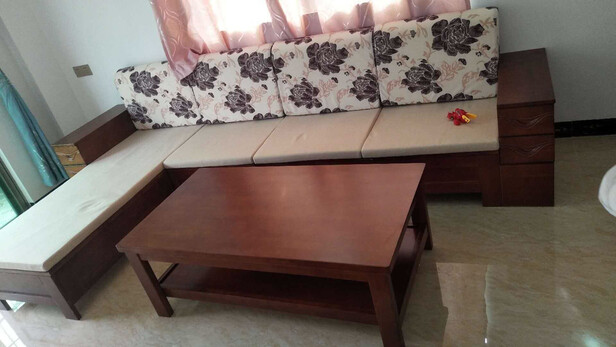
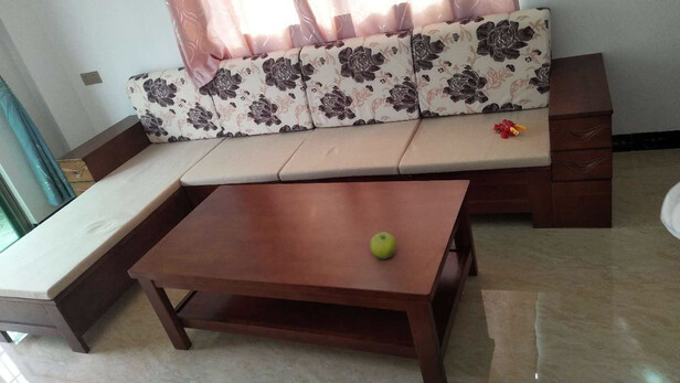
+ fruit (383, 245)
